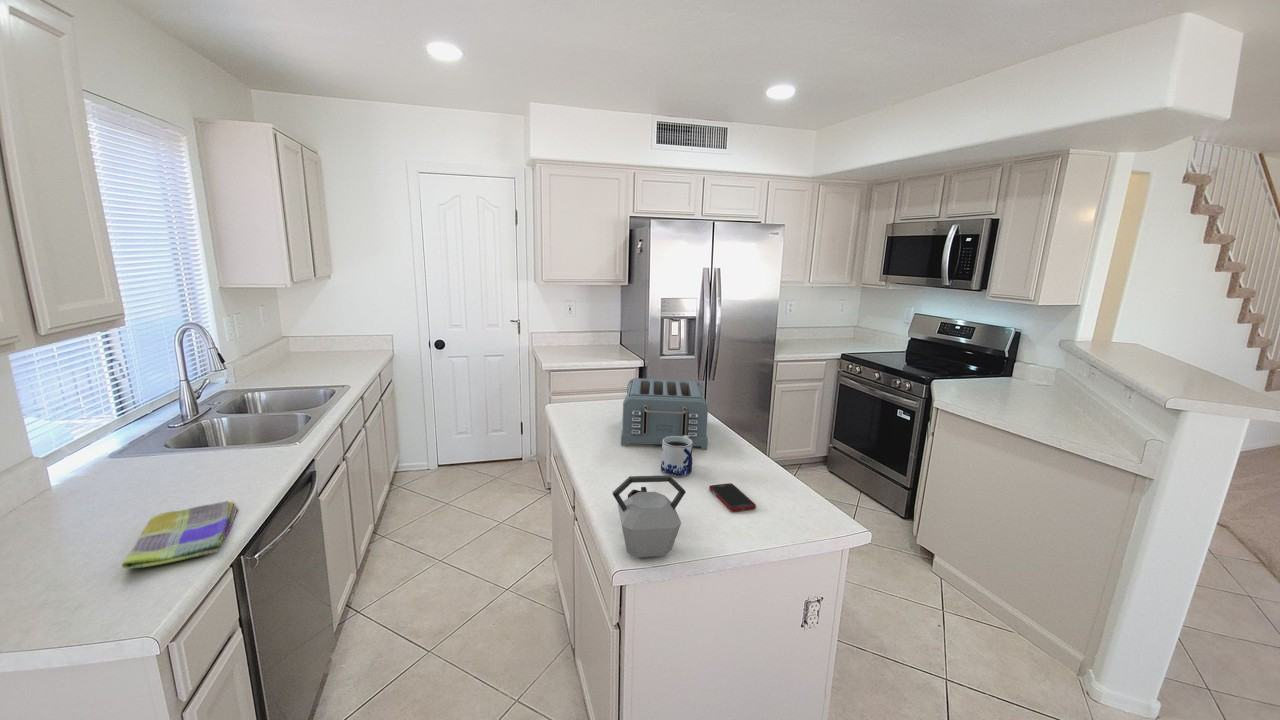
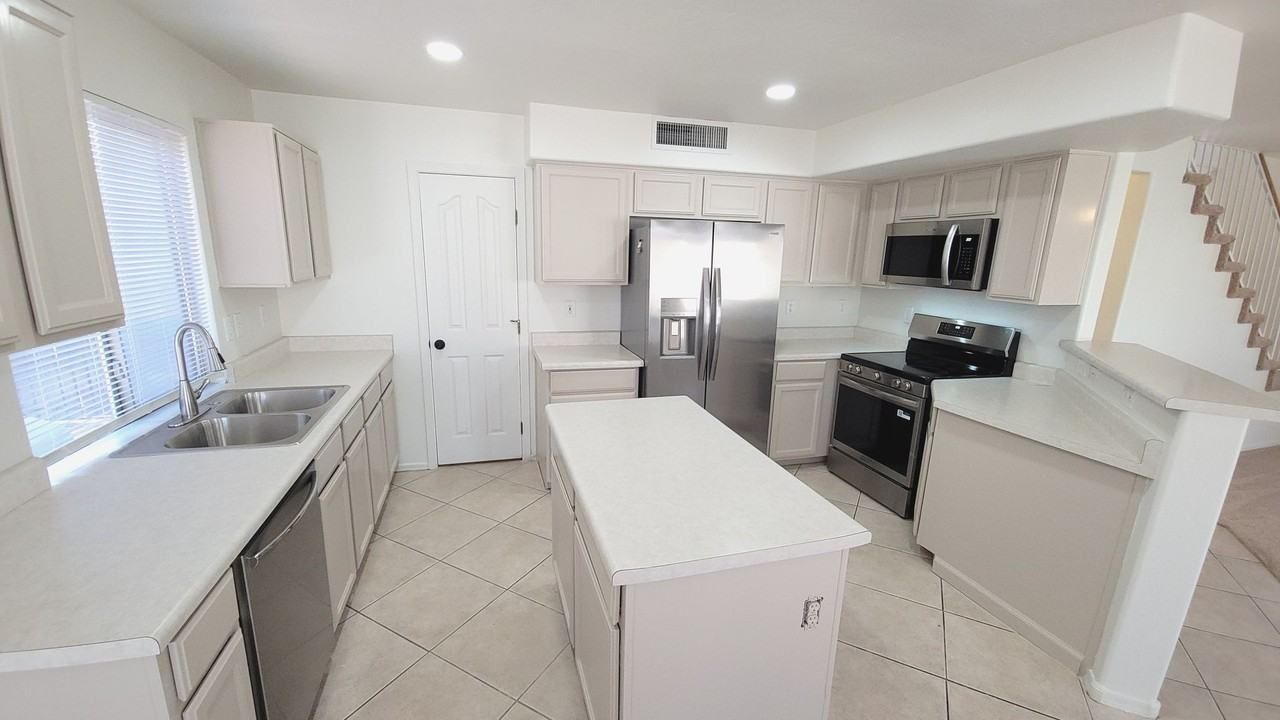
- toaster (664, 411)
- dish towel (184, 531)
- mug (678, 454)
- kettle (643, 498)
- cell phone (731, 496)
